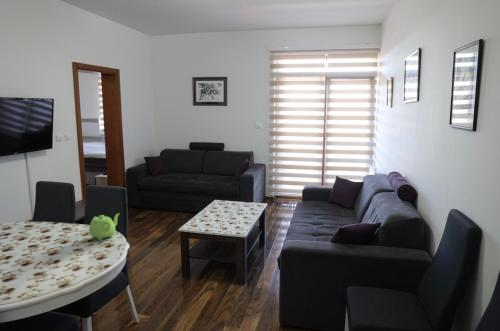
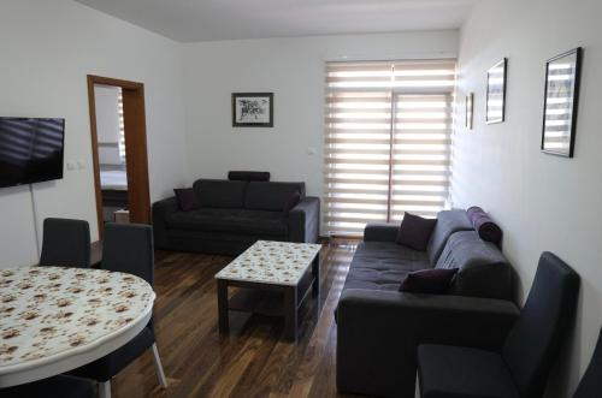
- teapot (105, 225)
